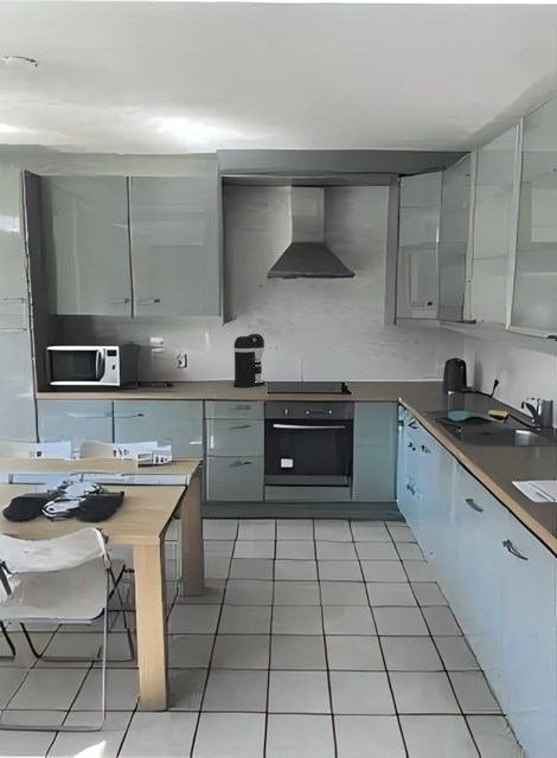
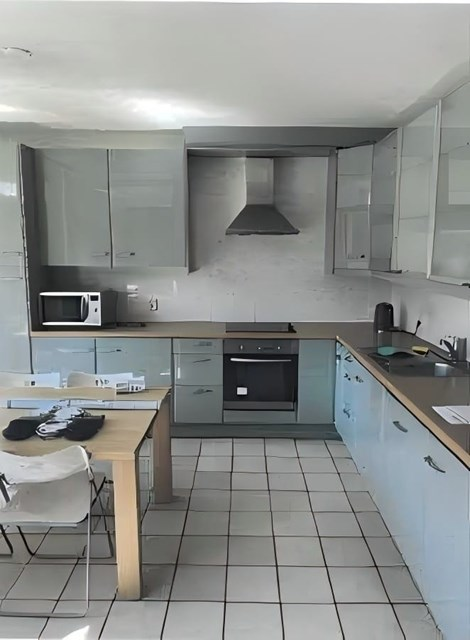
- coffee maker (249, 359)
